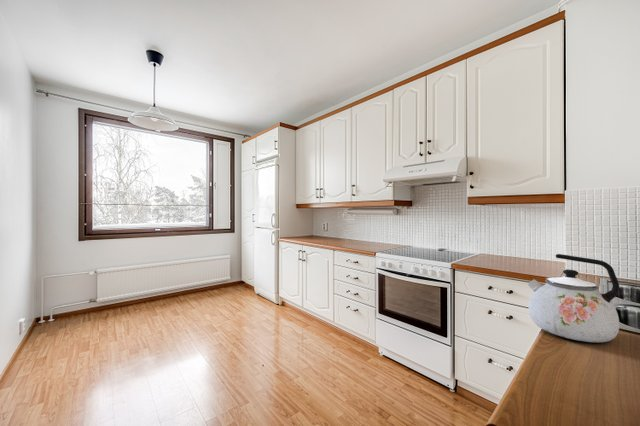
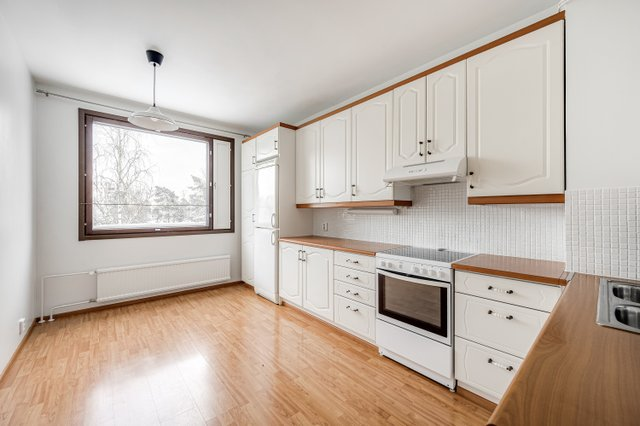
- kettle (569, 293)
